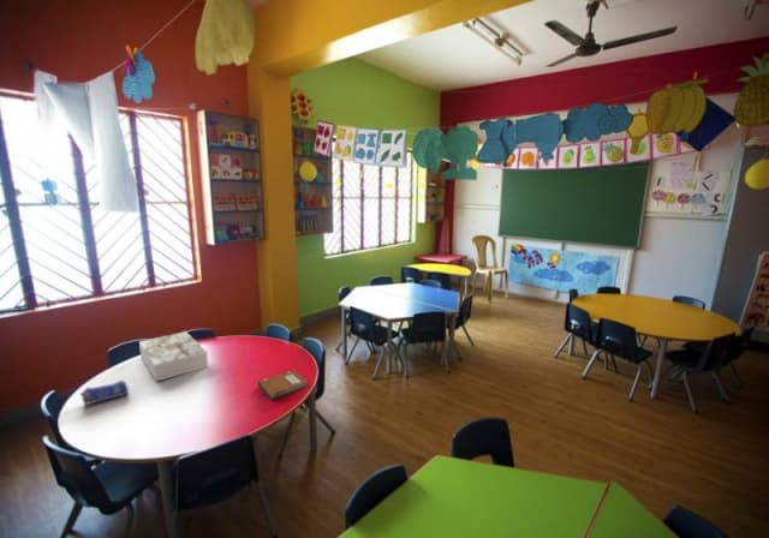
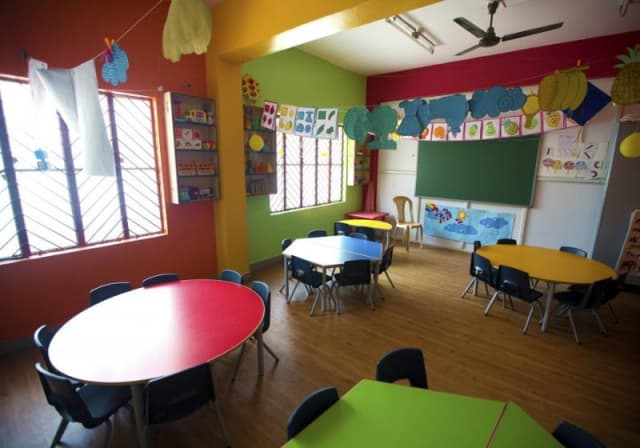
- board game (172, 353)
- pencil case (105, 391)
- notebook (284, 383)
